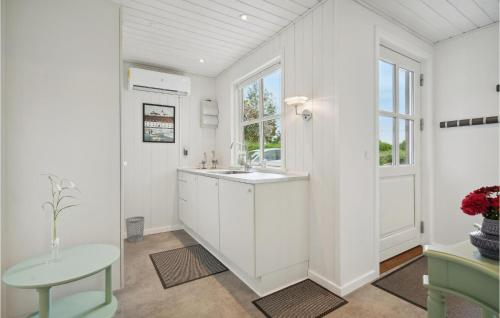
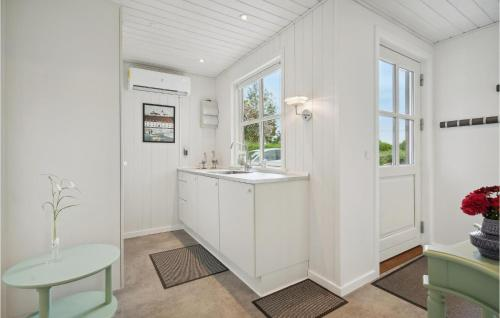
- wastebasket (135, 229)
